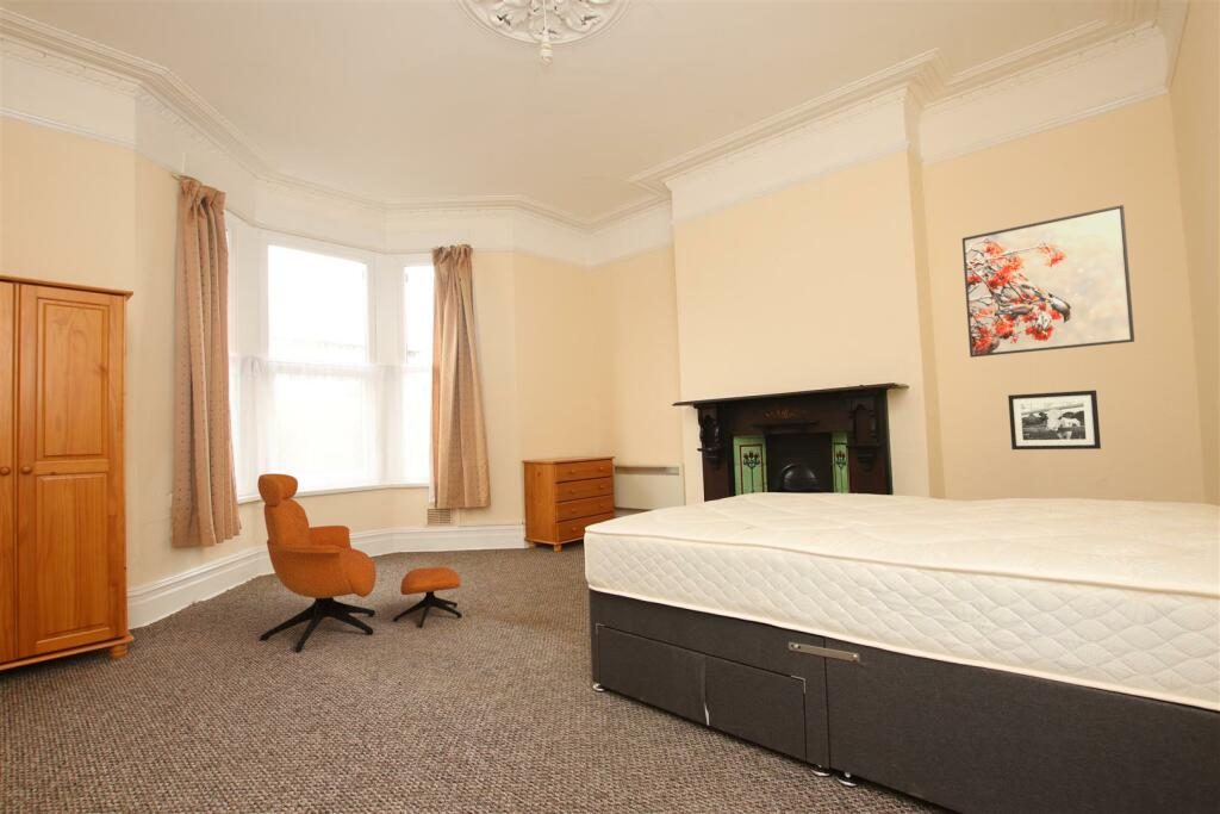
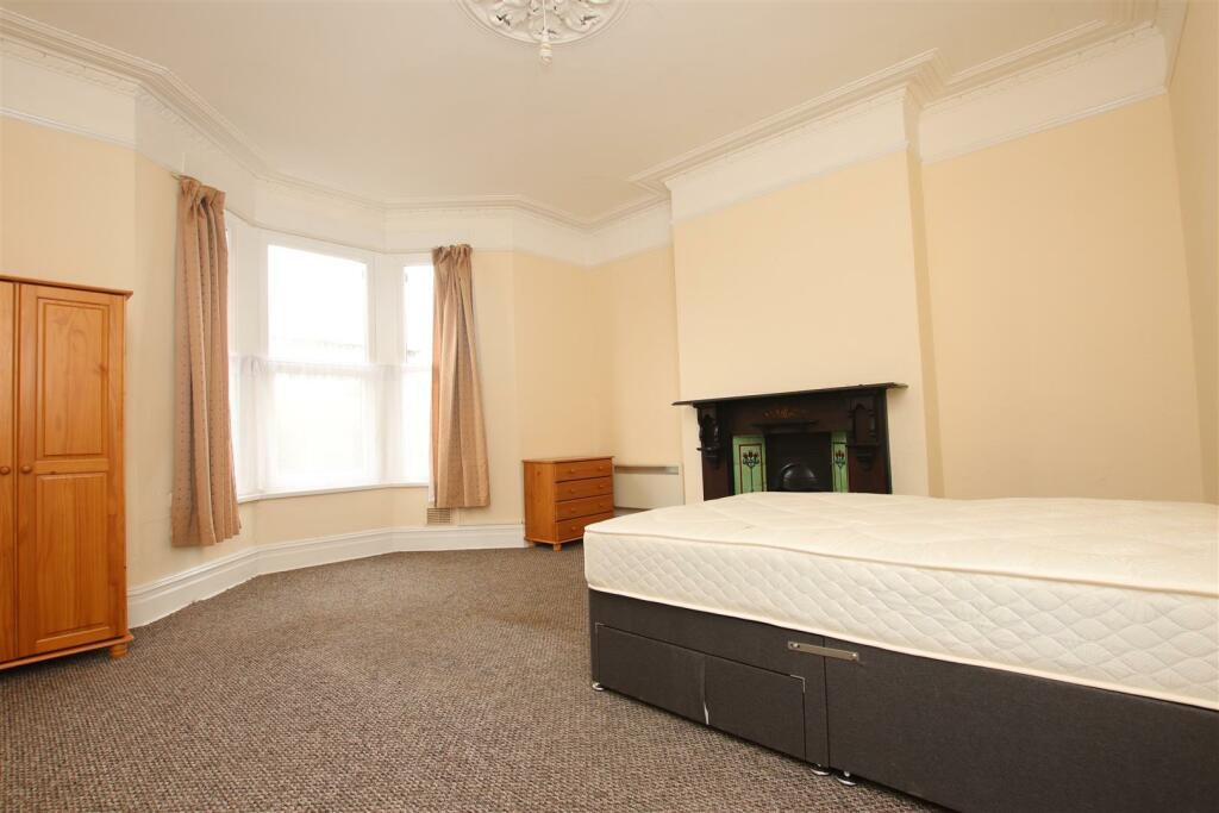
- armchair (362, 552)
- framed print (1041, 286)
- picture frame (1052, 421)
